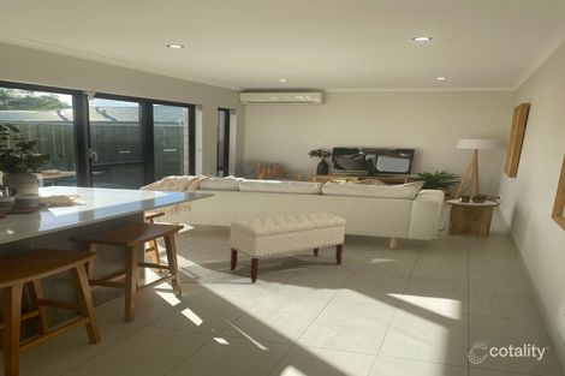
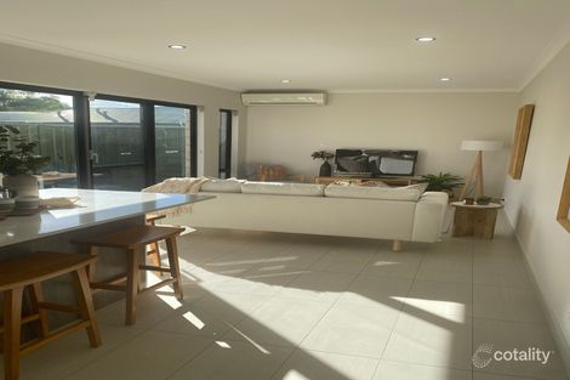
- bench (289, 243)
